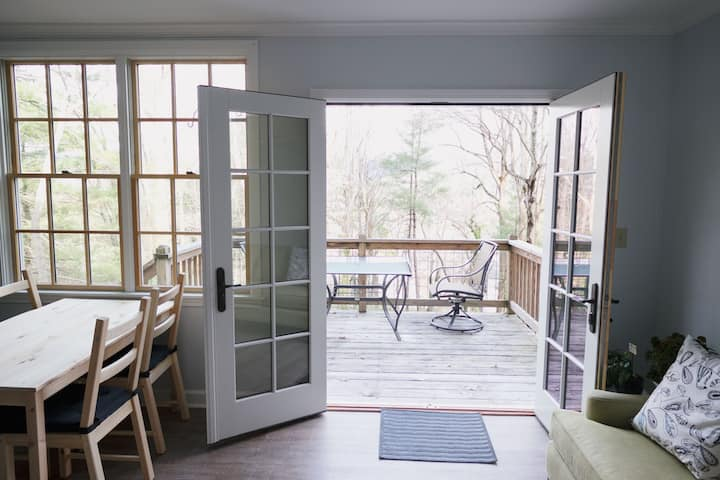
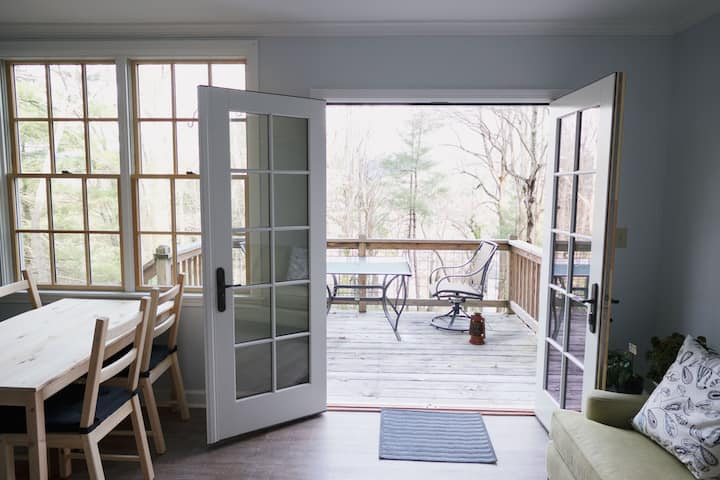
+ lantern (480, 326)
